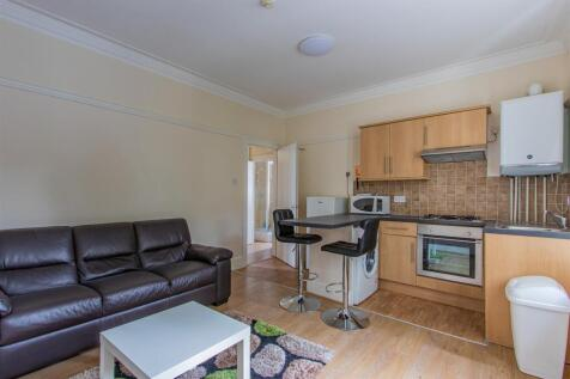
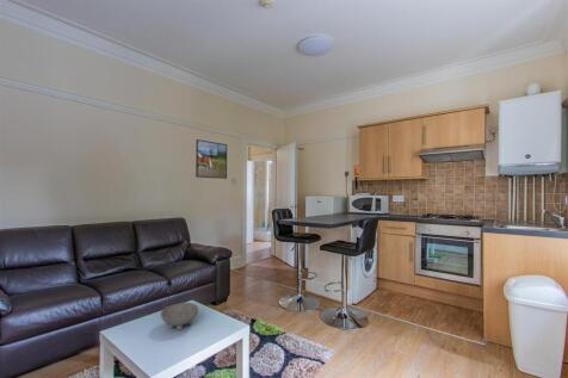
+ bowl (179, 317)
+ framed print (211, 160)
